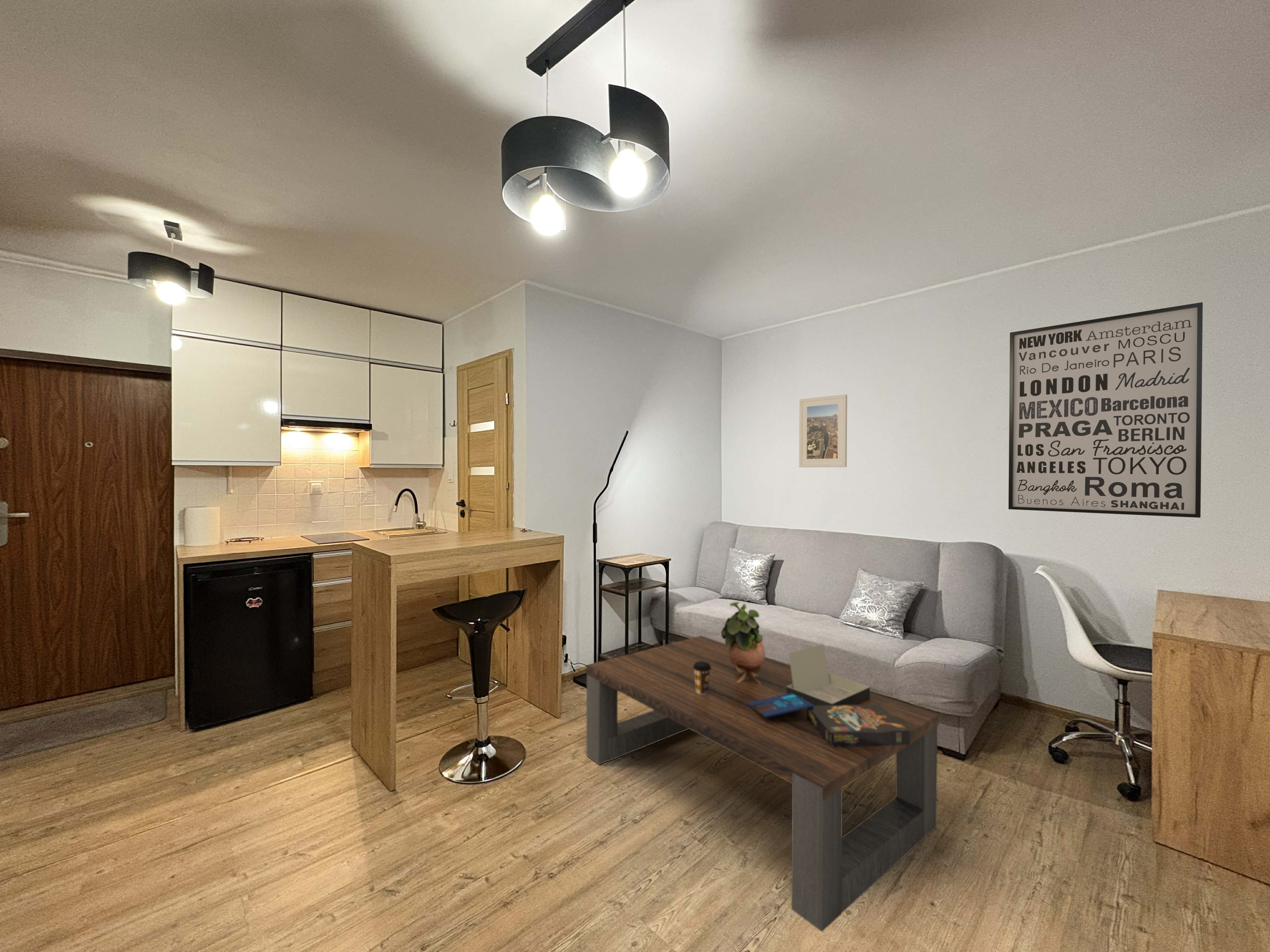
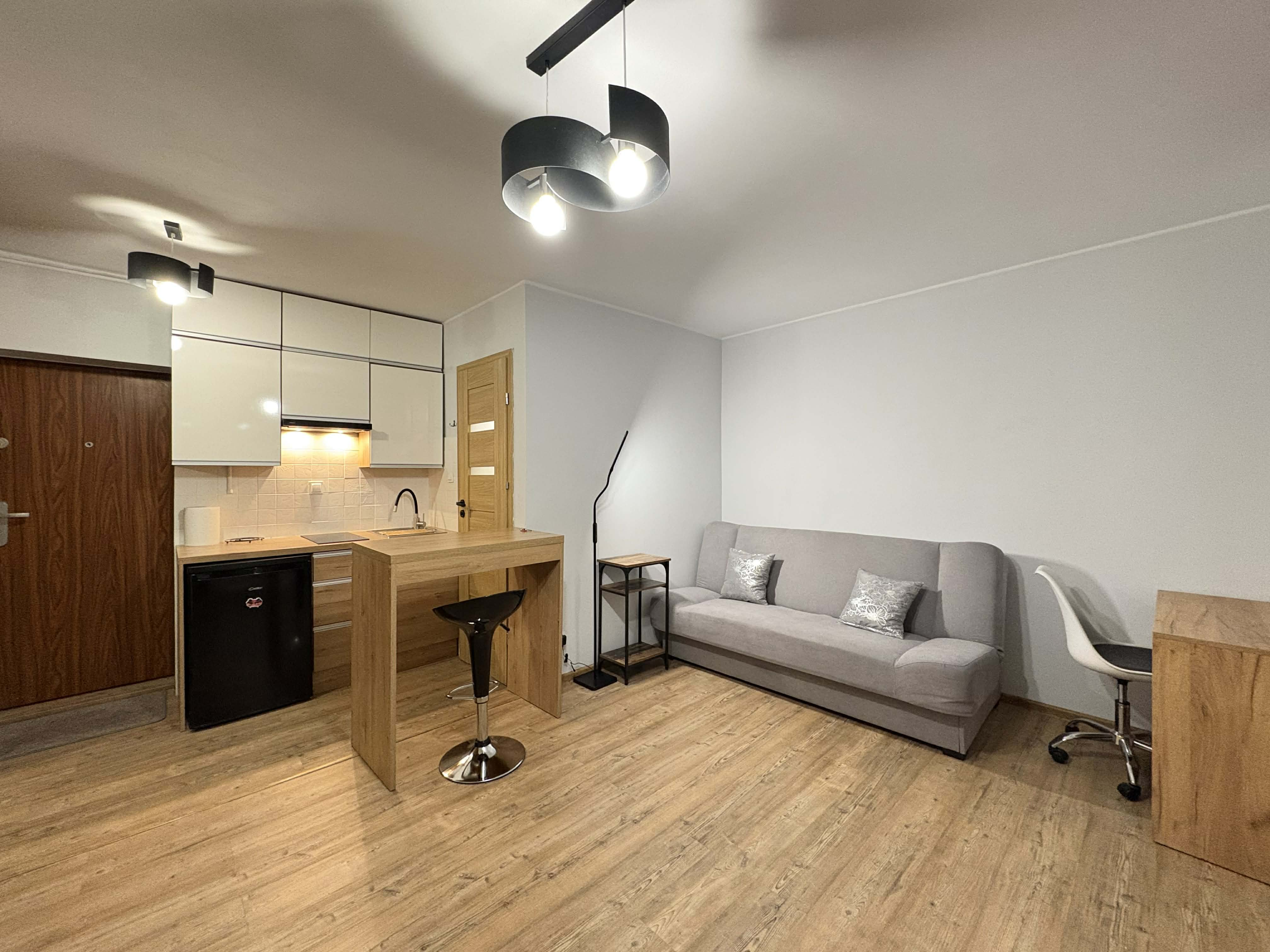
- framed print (822, 432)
- coffee cup (702, 677)
- board game (836, 693)
- coffee table (742, 737)
- potted plant (742, 639)
- wall art (1096, 416)
